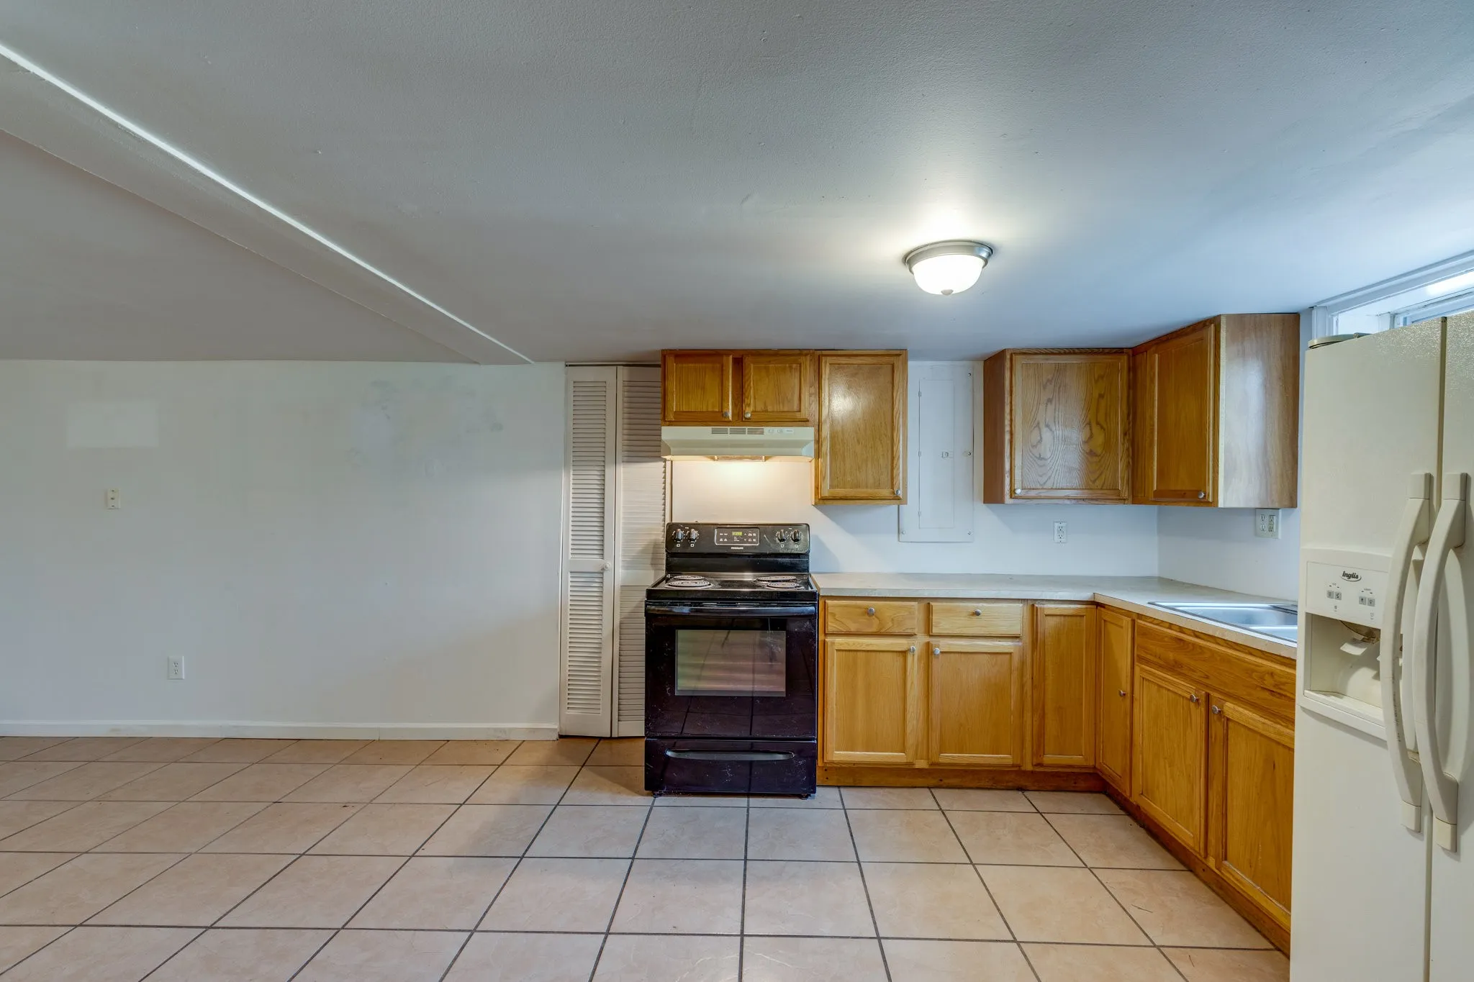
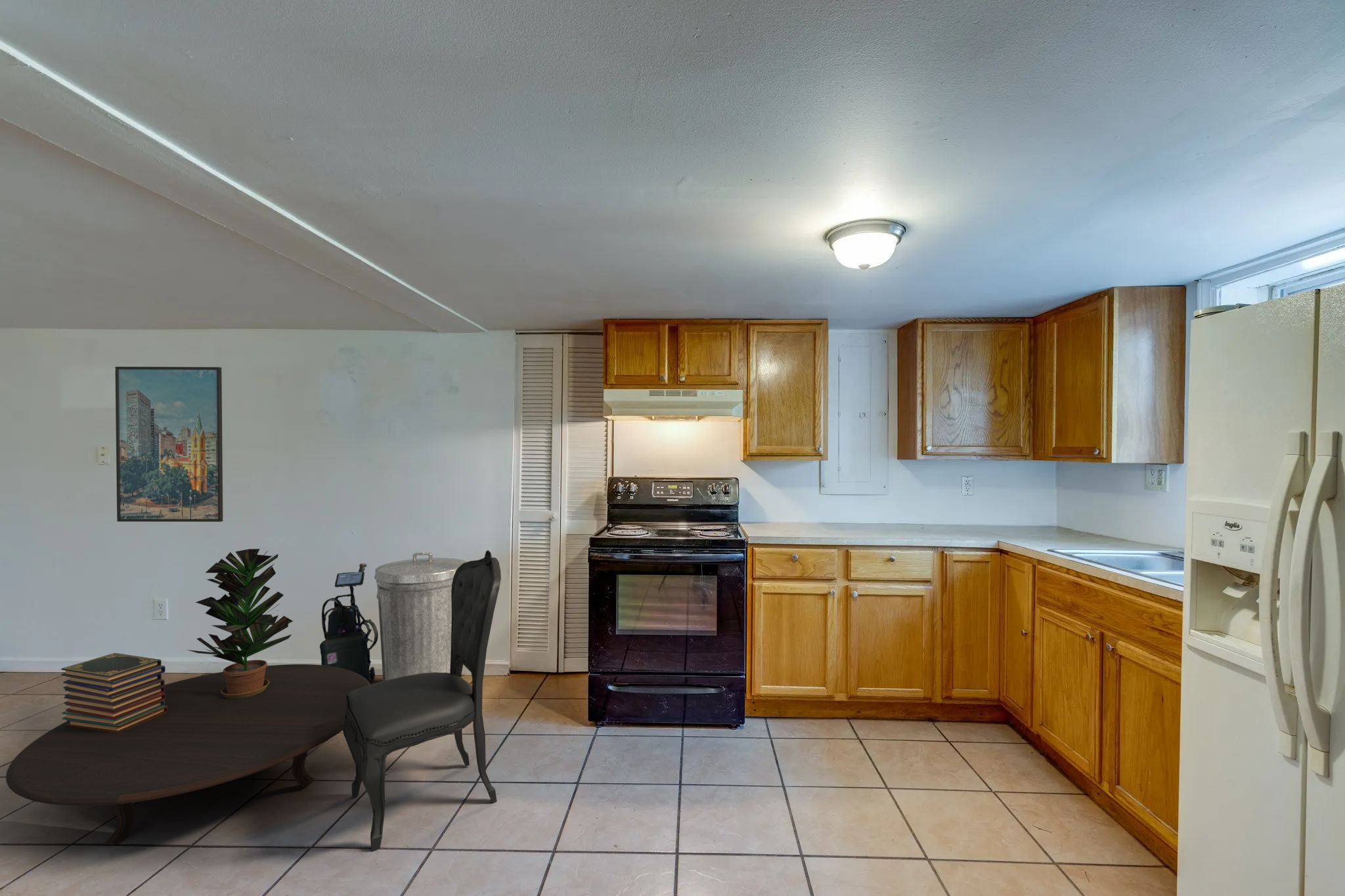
+ dining chair (418, 681)
+ table (216, 747)
+ trash can (422, 622)
+ potted plant (249, 622)
+ book stack (114, 691)
+ vacuum cleaner (349, 626)
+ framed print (169, 444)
